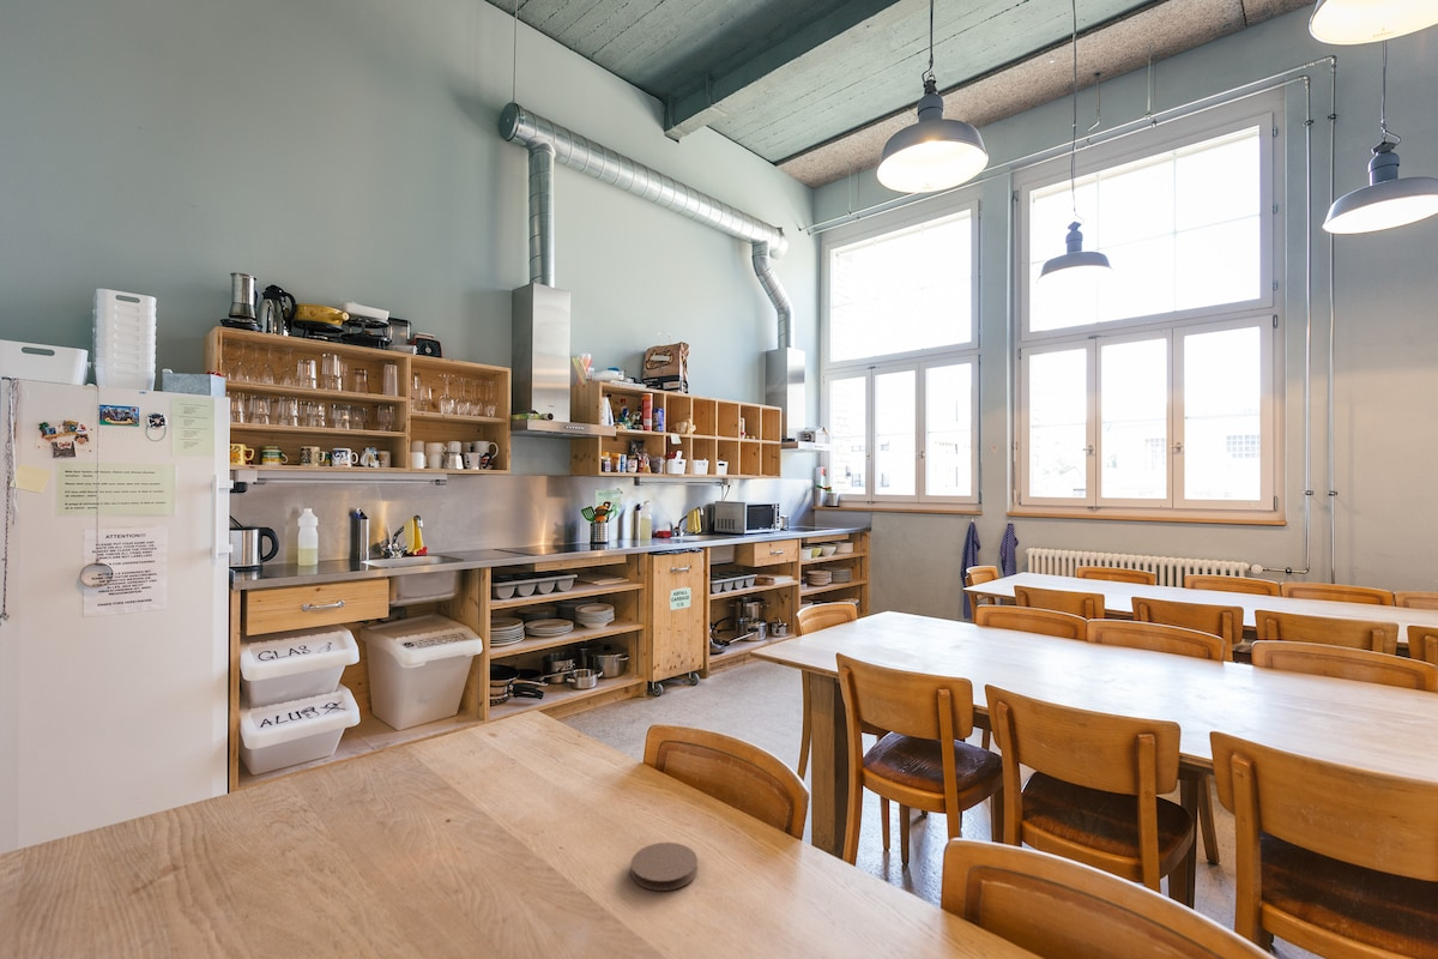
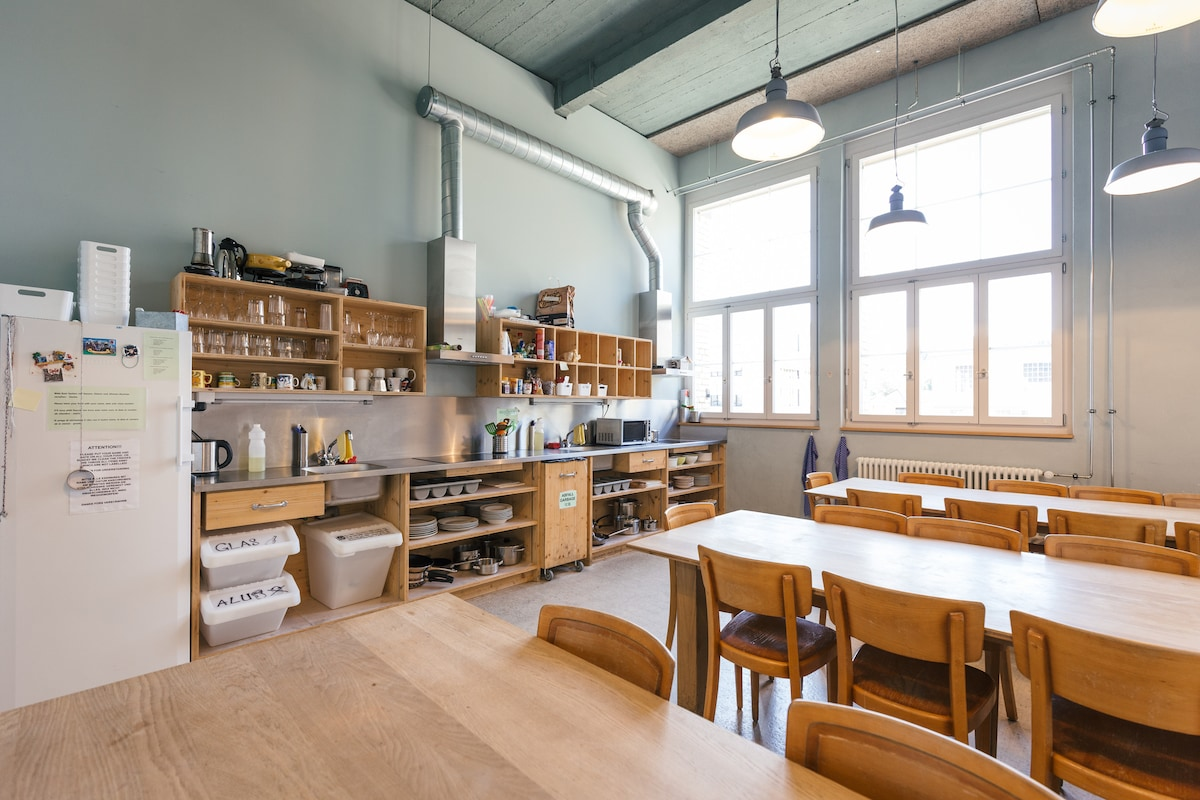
- coaster (664, 864)
